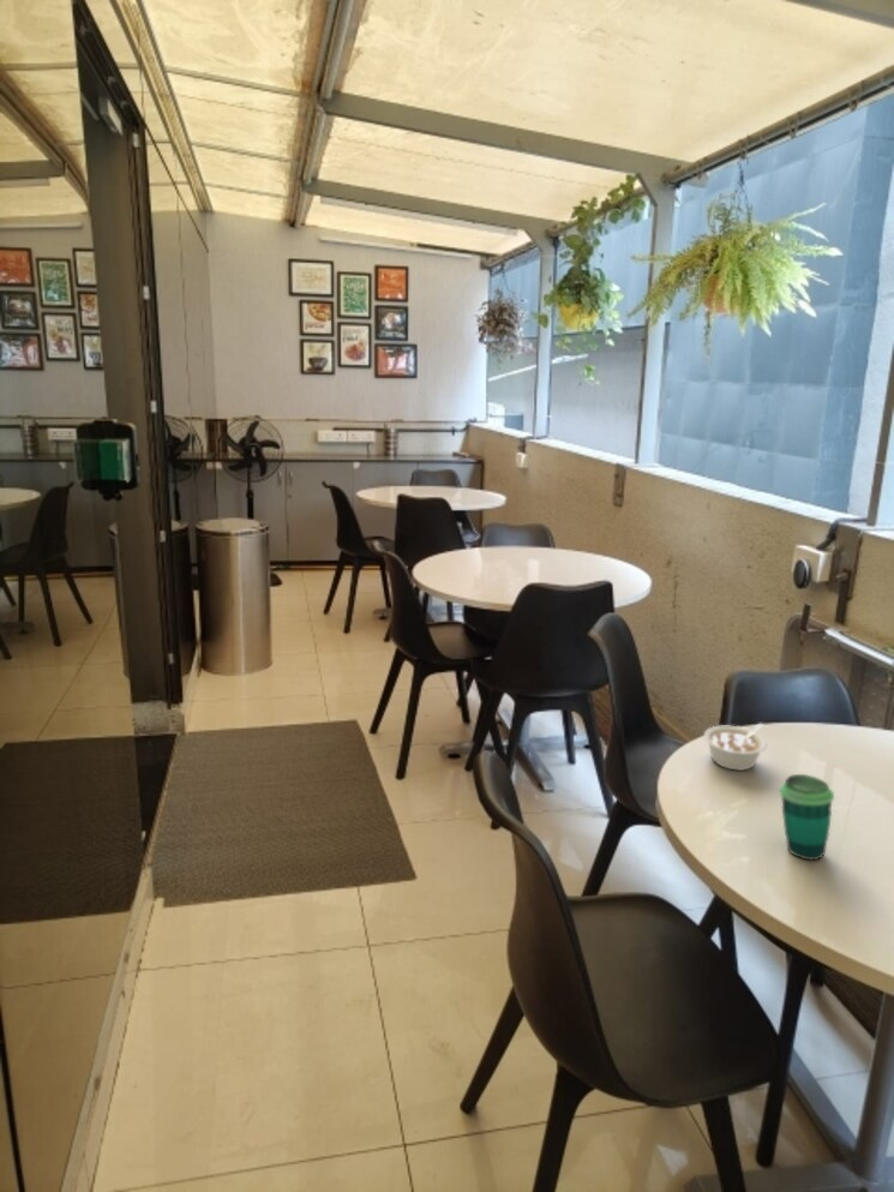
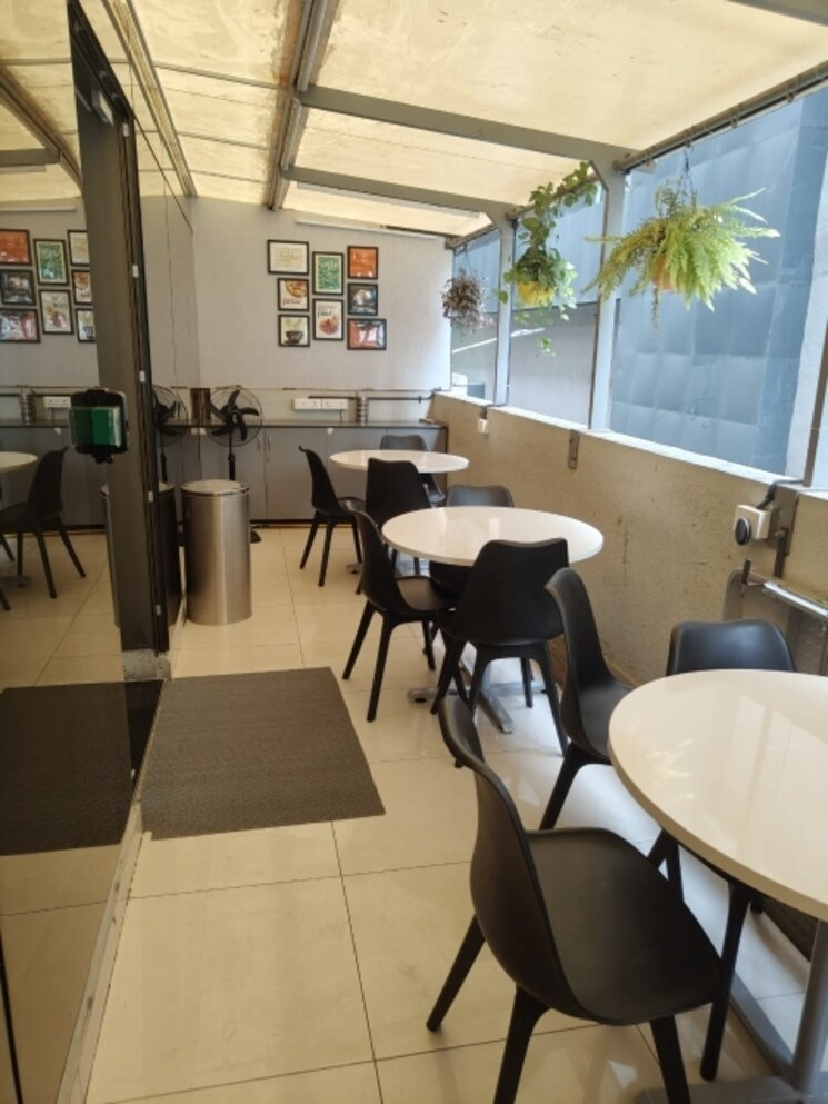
- legume (733, 745)
- cup (803, 816)
